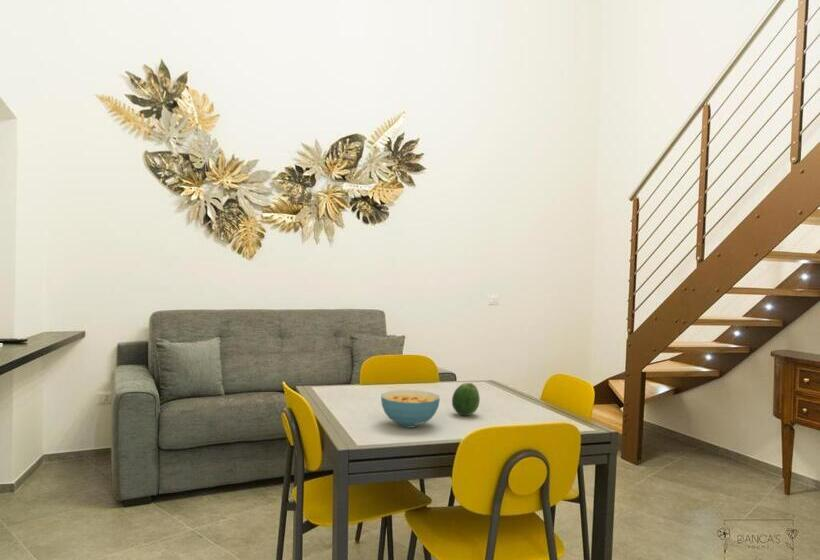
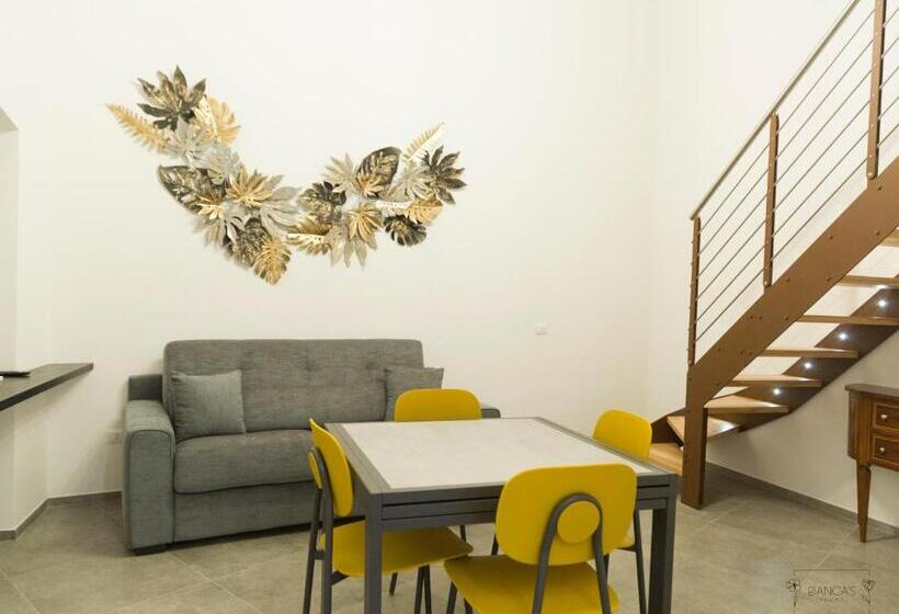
- fruit (466, 398)
- cereal bowl (409, 410)
